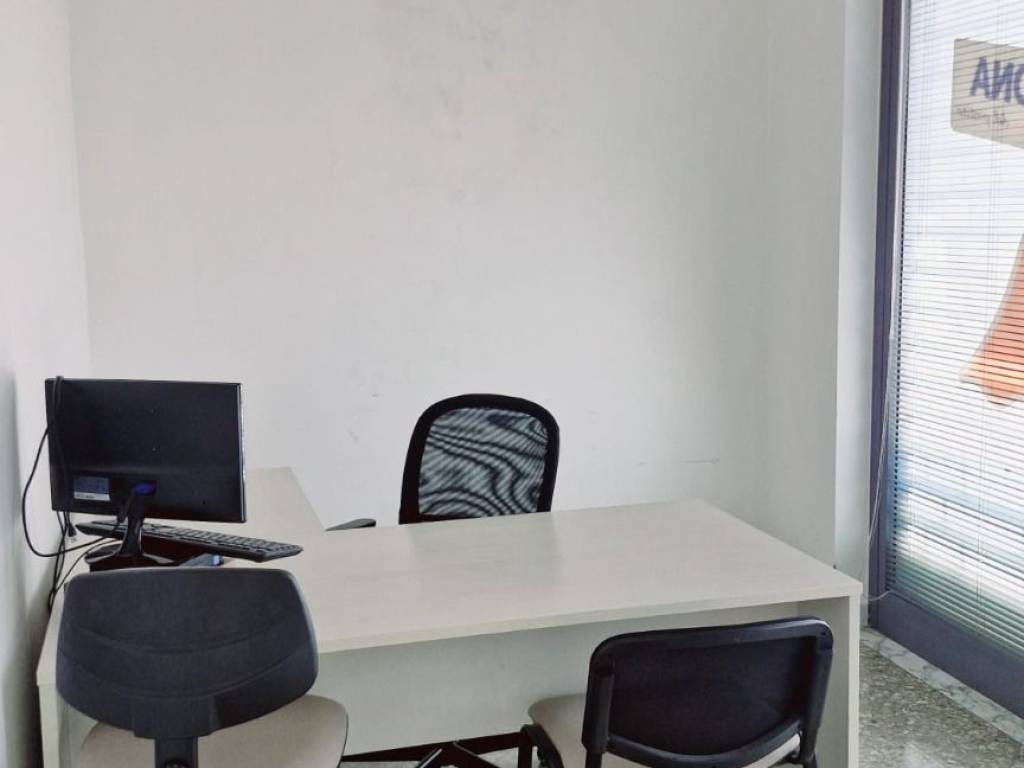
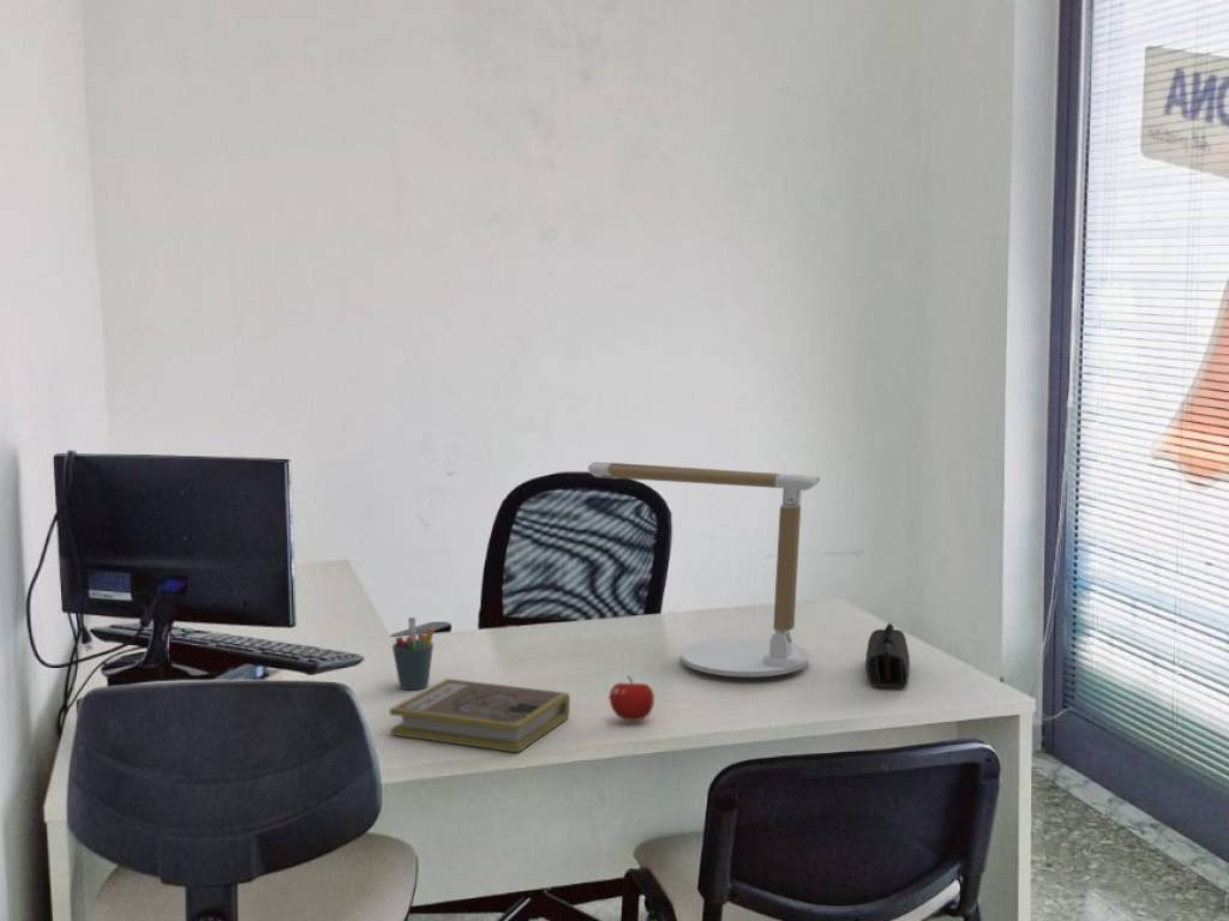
+ desk lamp (777, 564)
+ pencil case (887, 648)
+ pen holder (413, 654)
+ apple (631, 698)
+ book (481, 712)
